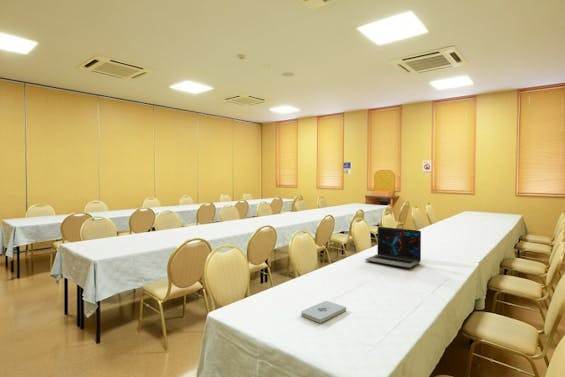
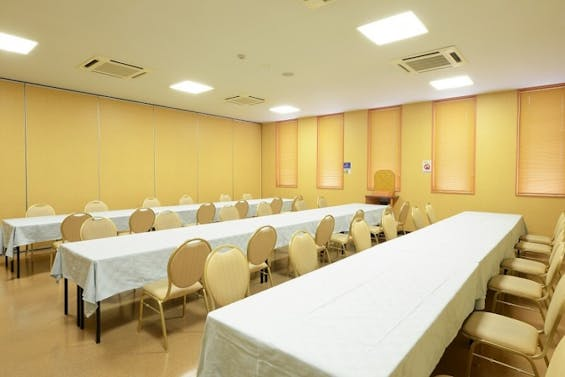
- notepad (323, 311)
- laptop (392, 246)
